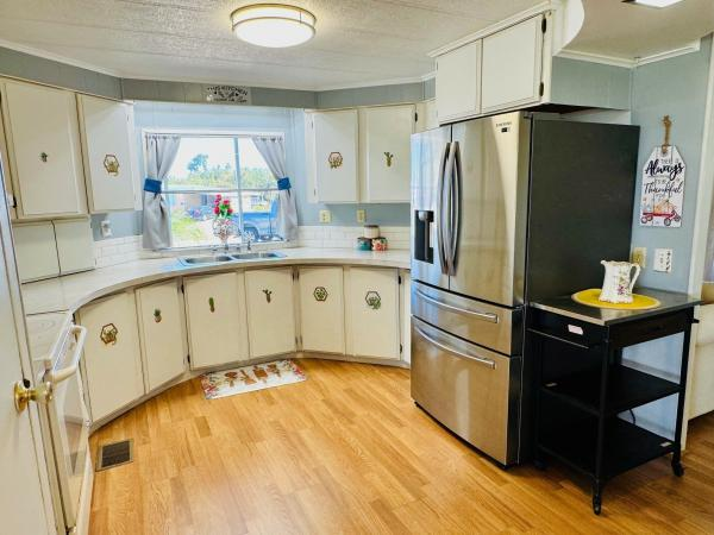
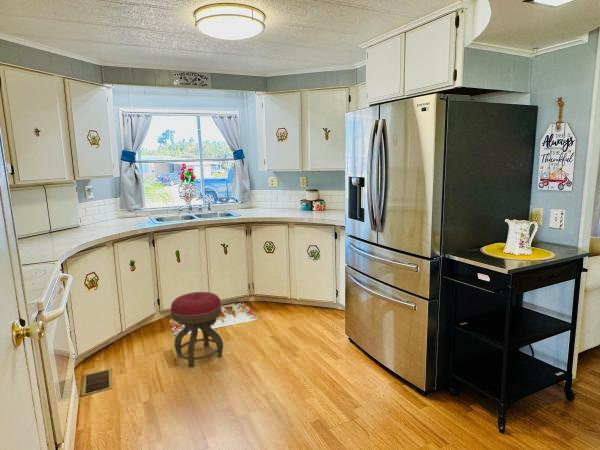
+ stool (197, 326)
